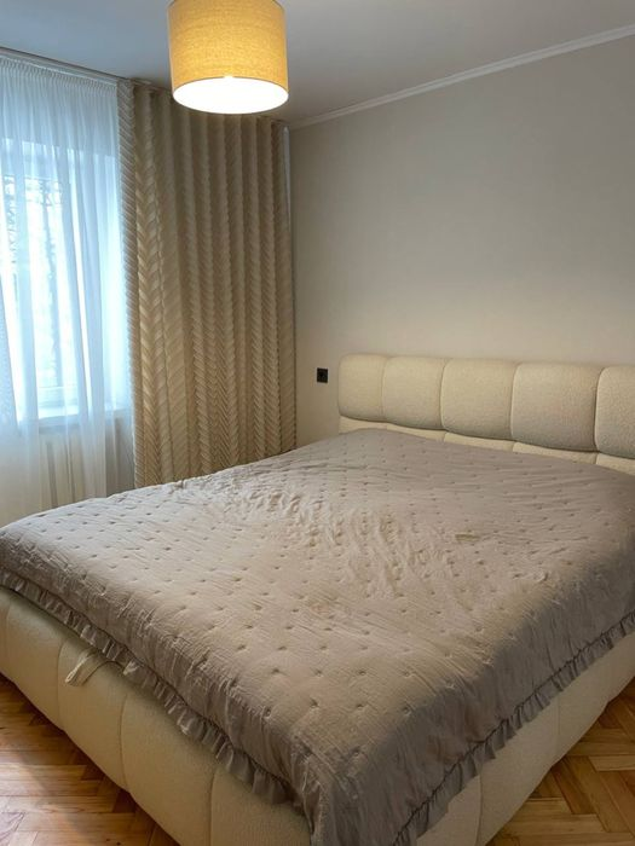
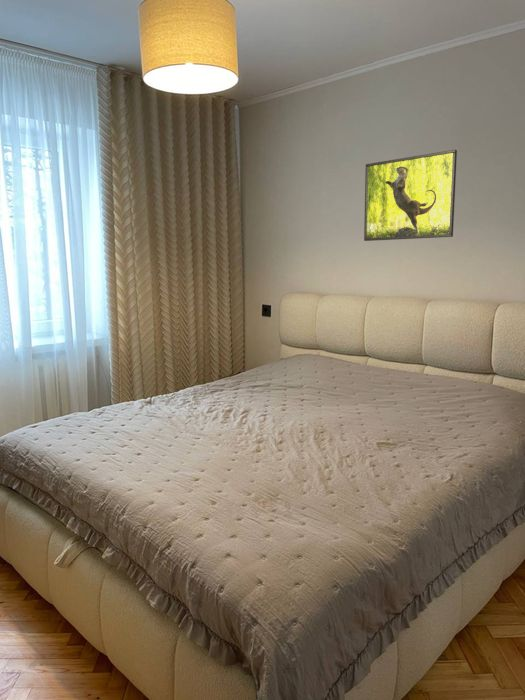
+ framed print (407, 198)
